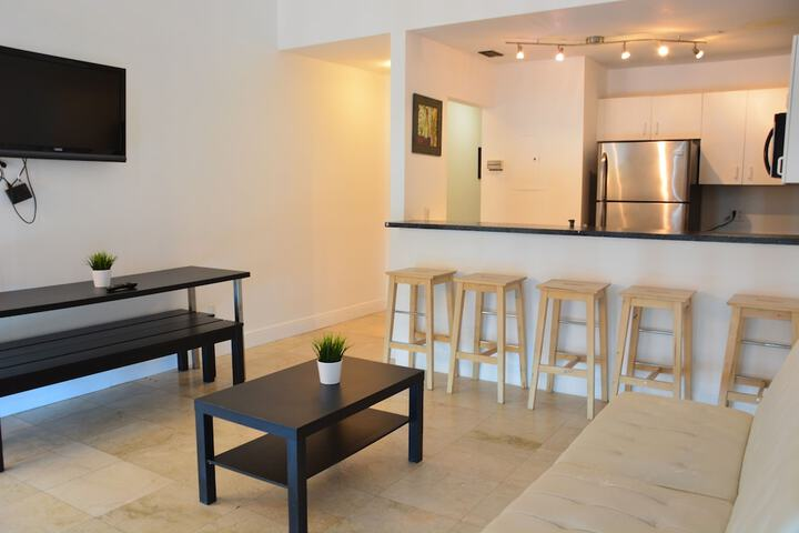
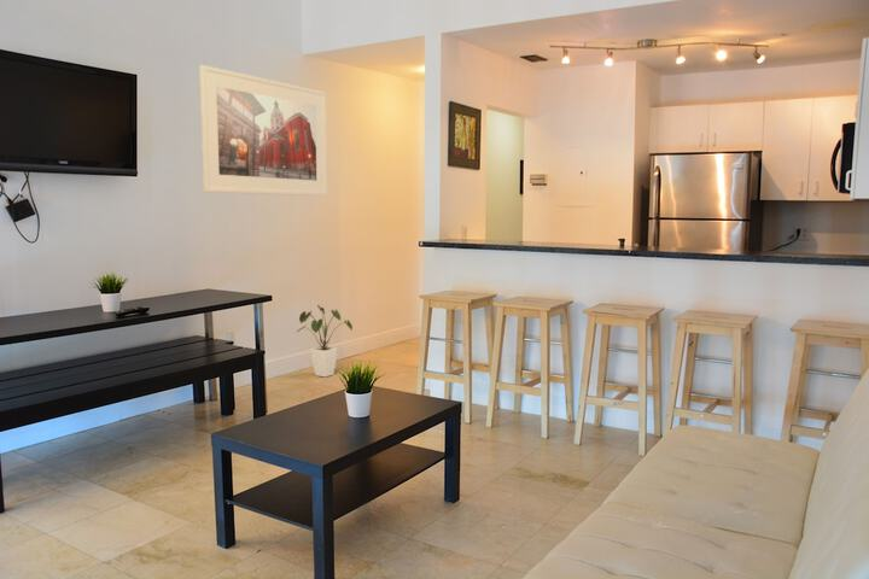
+ house plant (327, 341)
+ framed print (269, 138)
